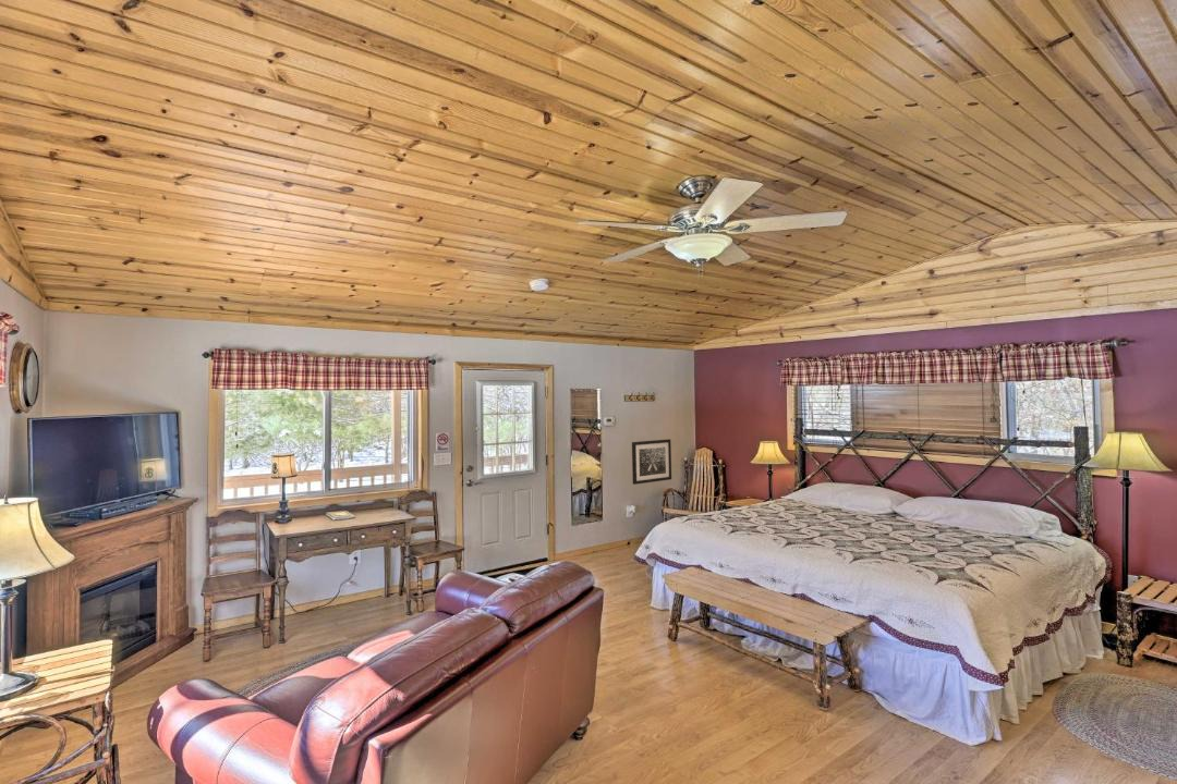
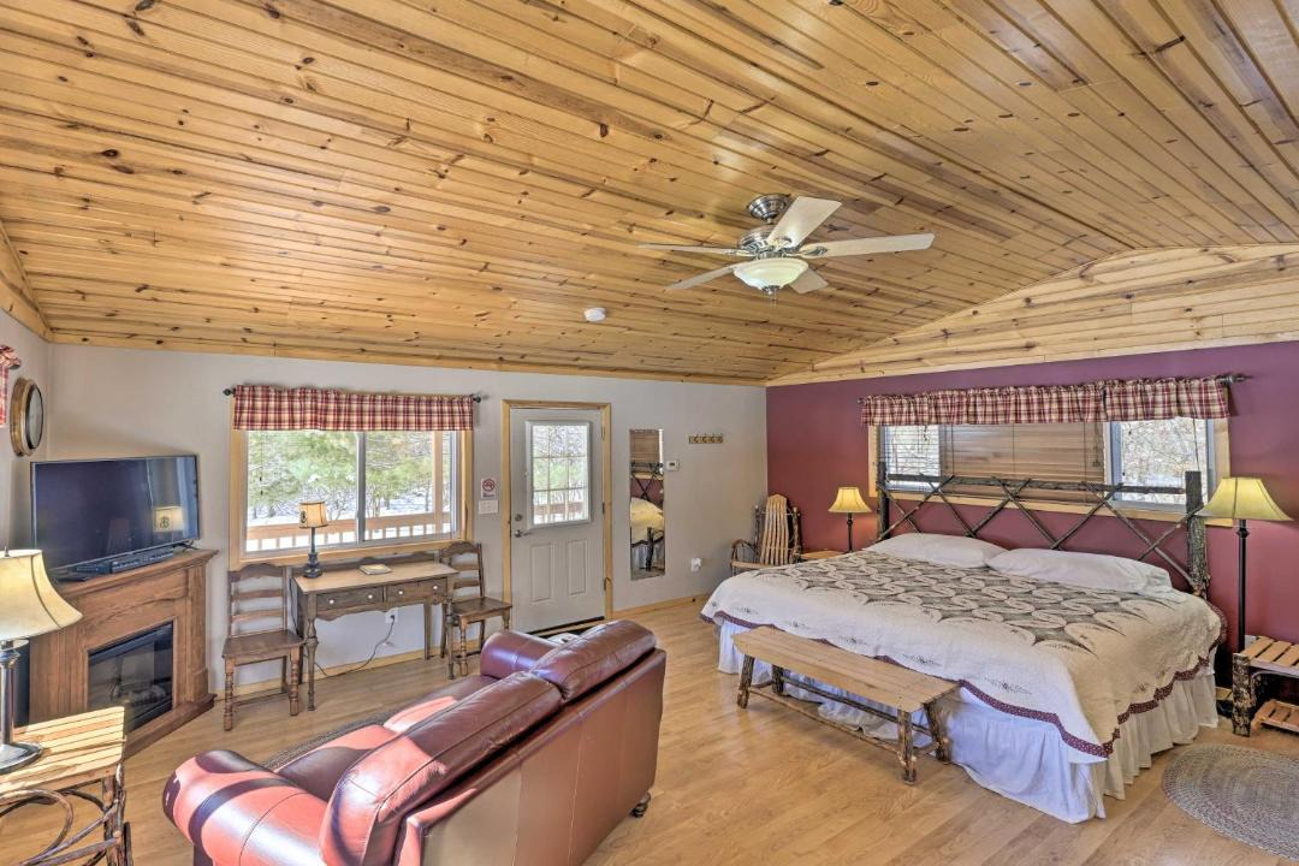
- wall art (652, 461)
